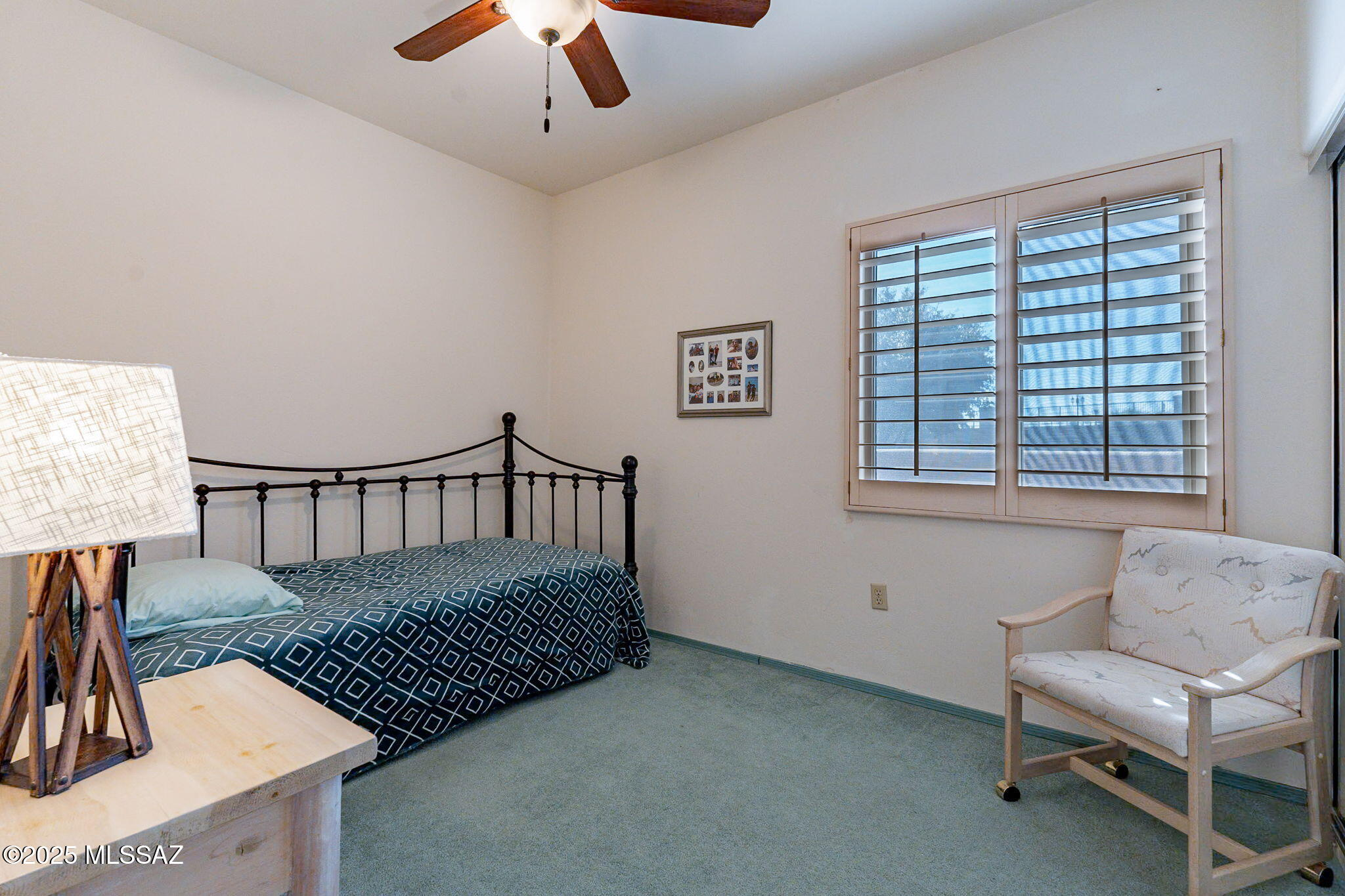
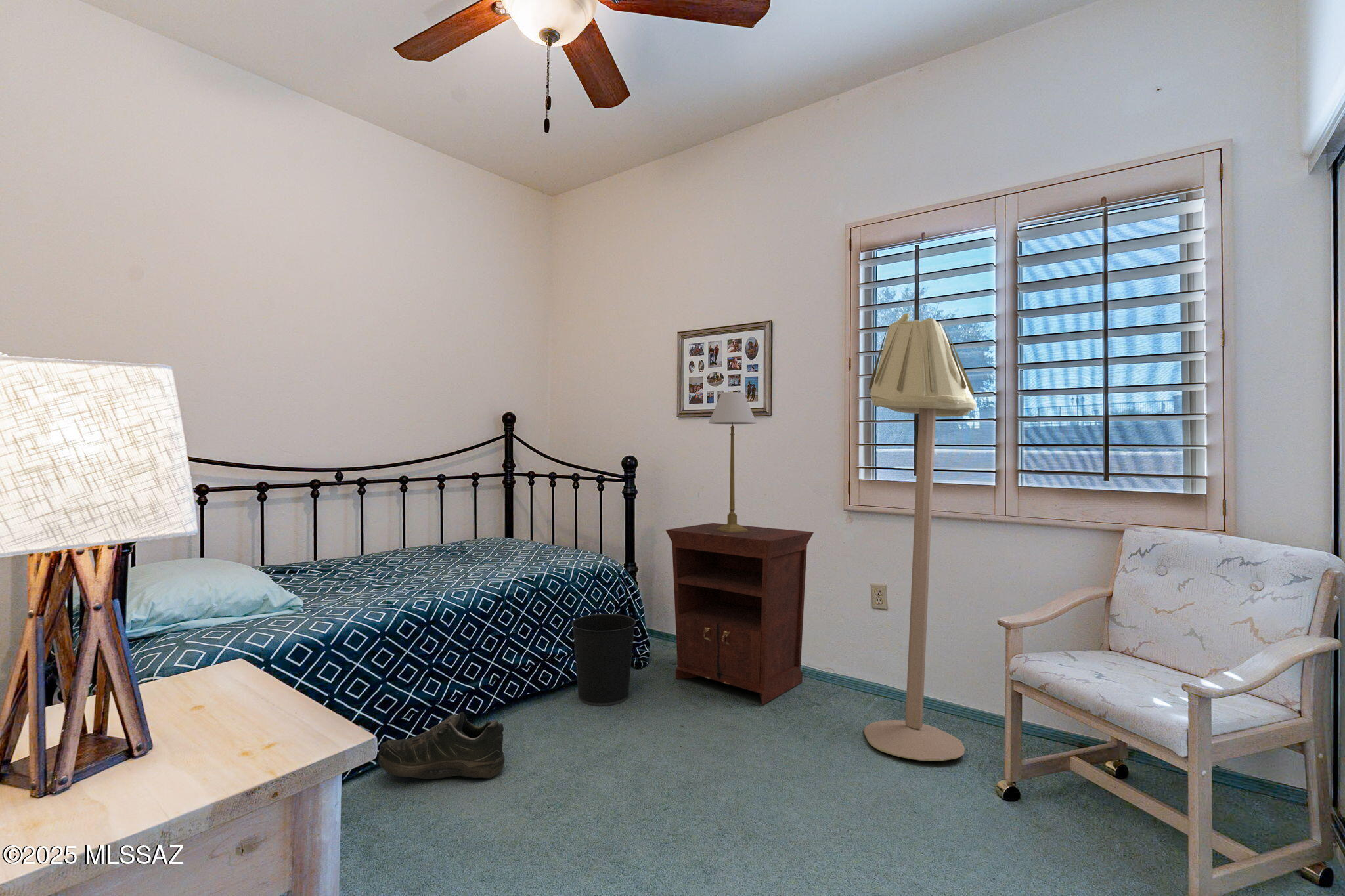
+ floor lamp (921, 523)
+ table lamp (732, 461)
+ wastebasket (604, 659)
+ nightstand (738, 606)
+ shoe (441, 744)
